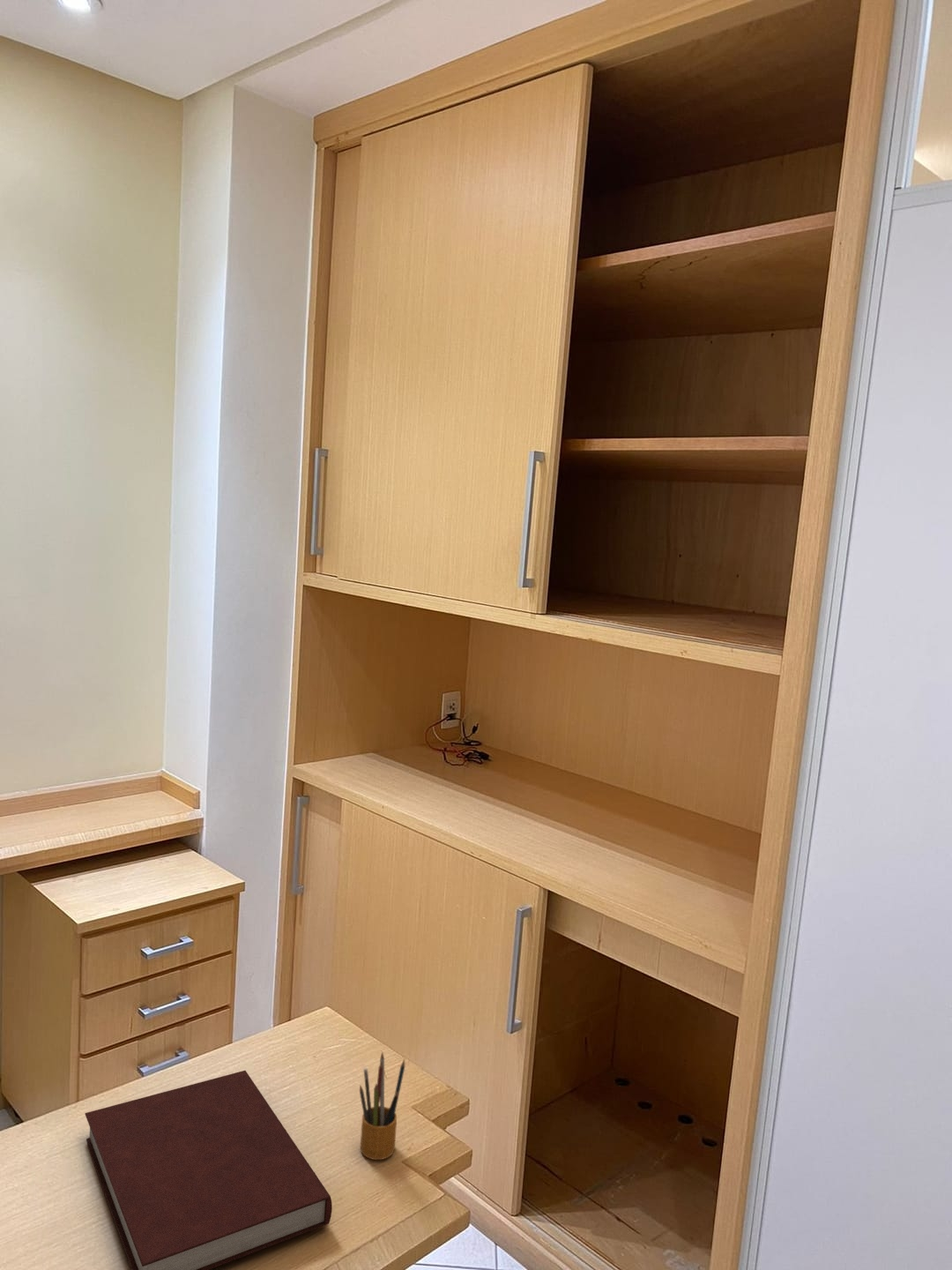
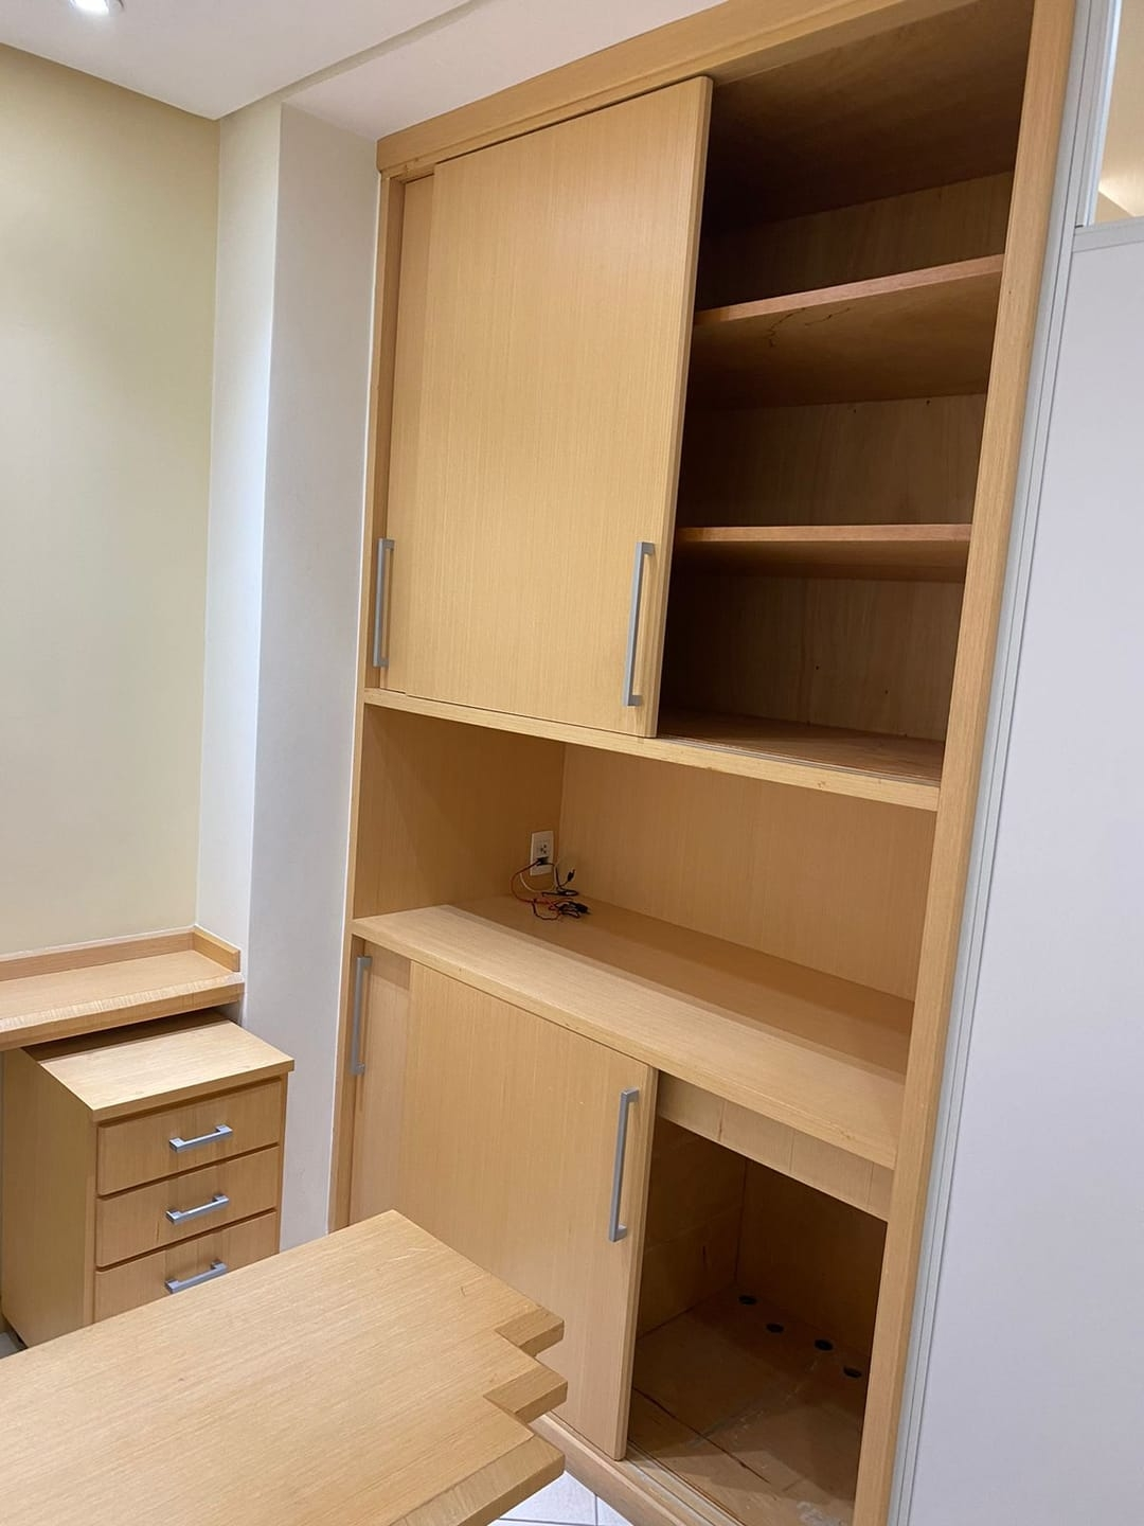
- pencil box (382, 1109)
- notebook (202, 1165)
